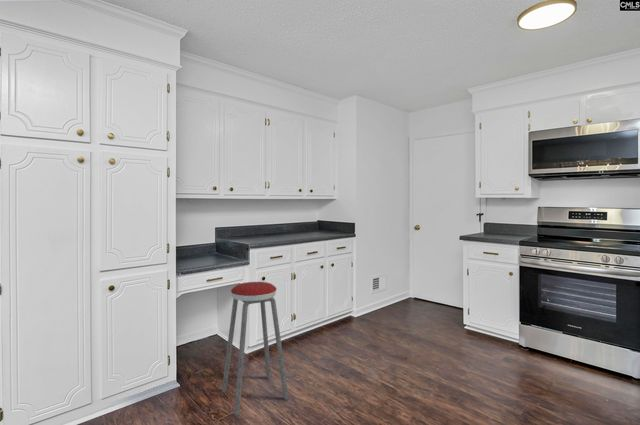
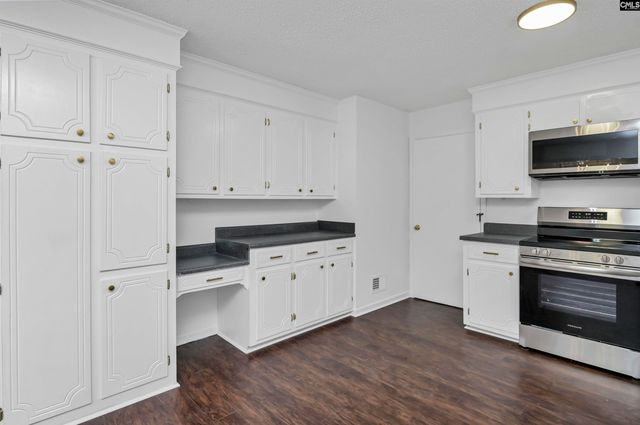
- music stool (263, 339)
